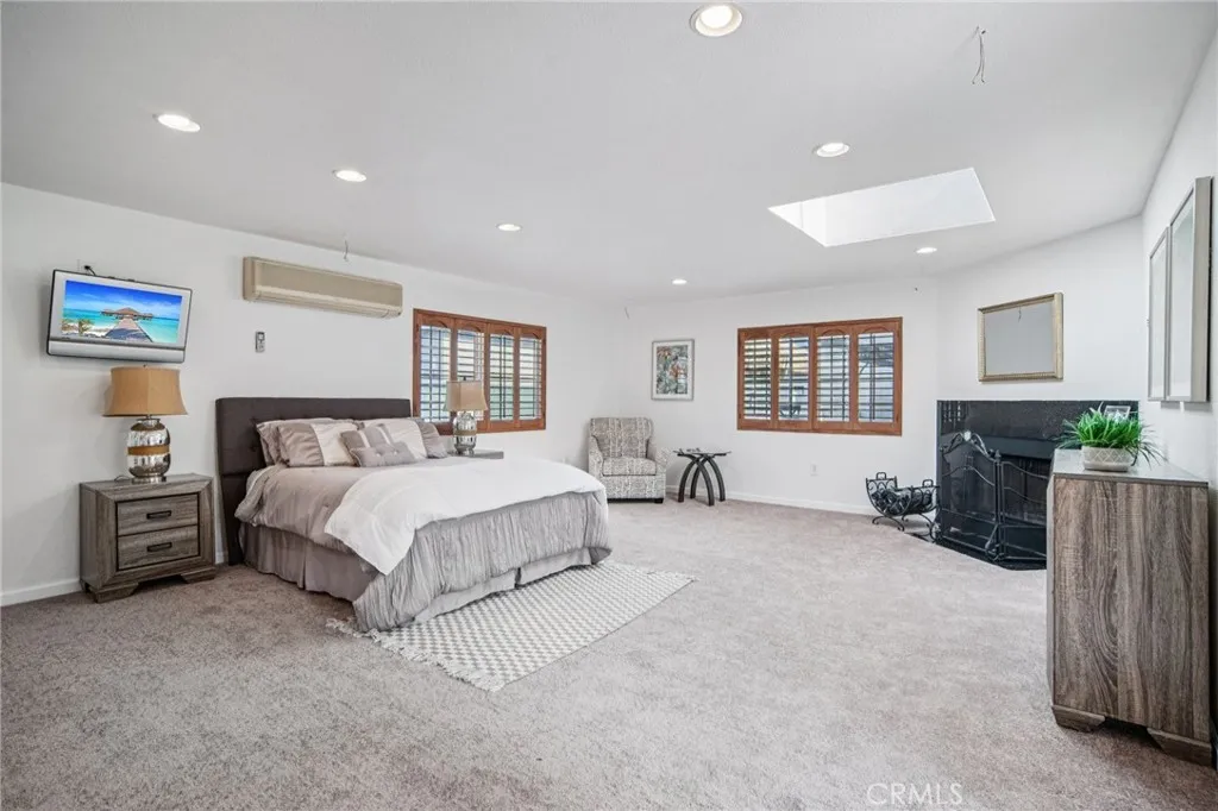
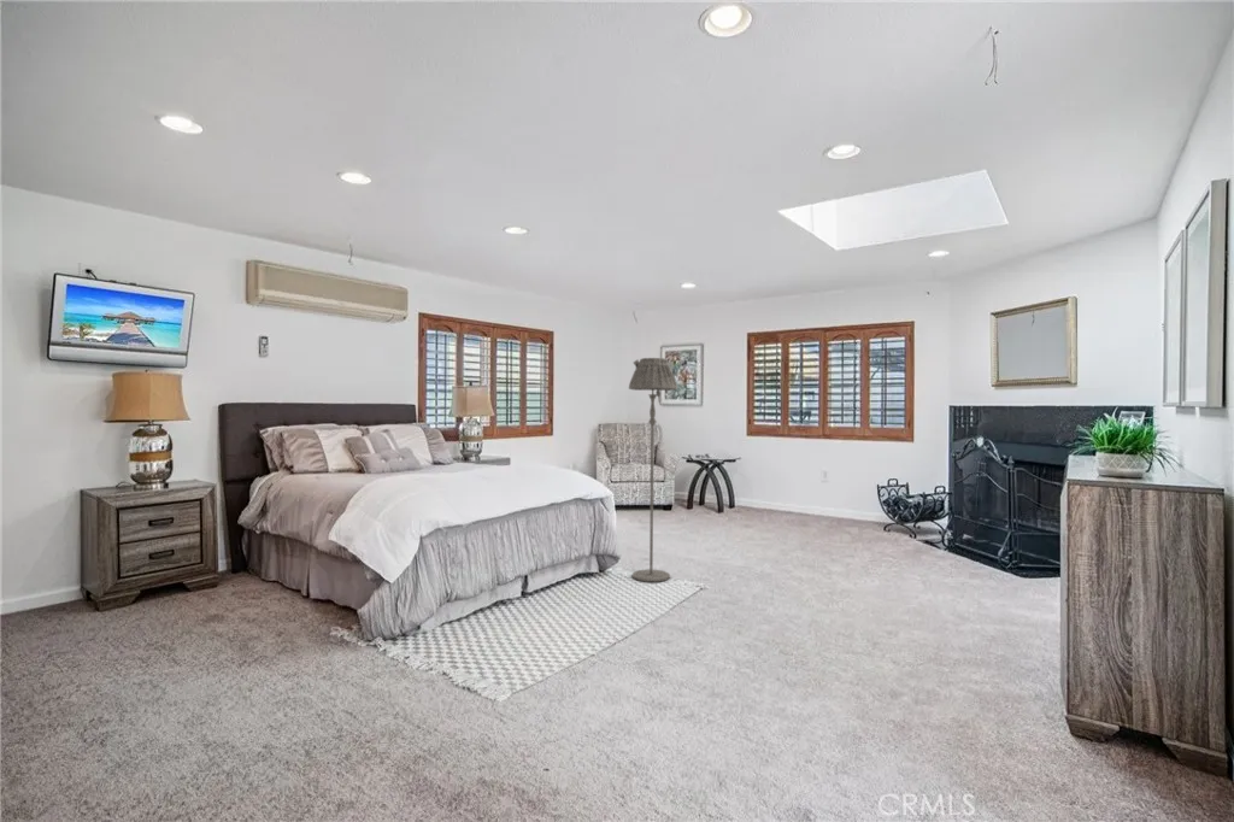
+ floor lamp (652, 468)
